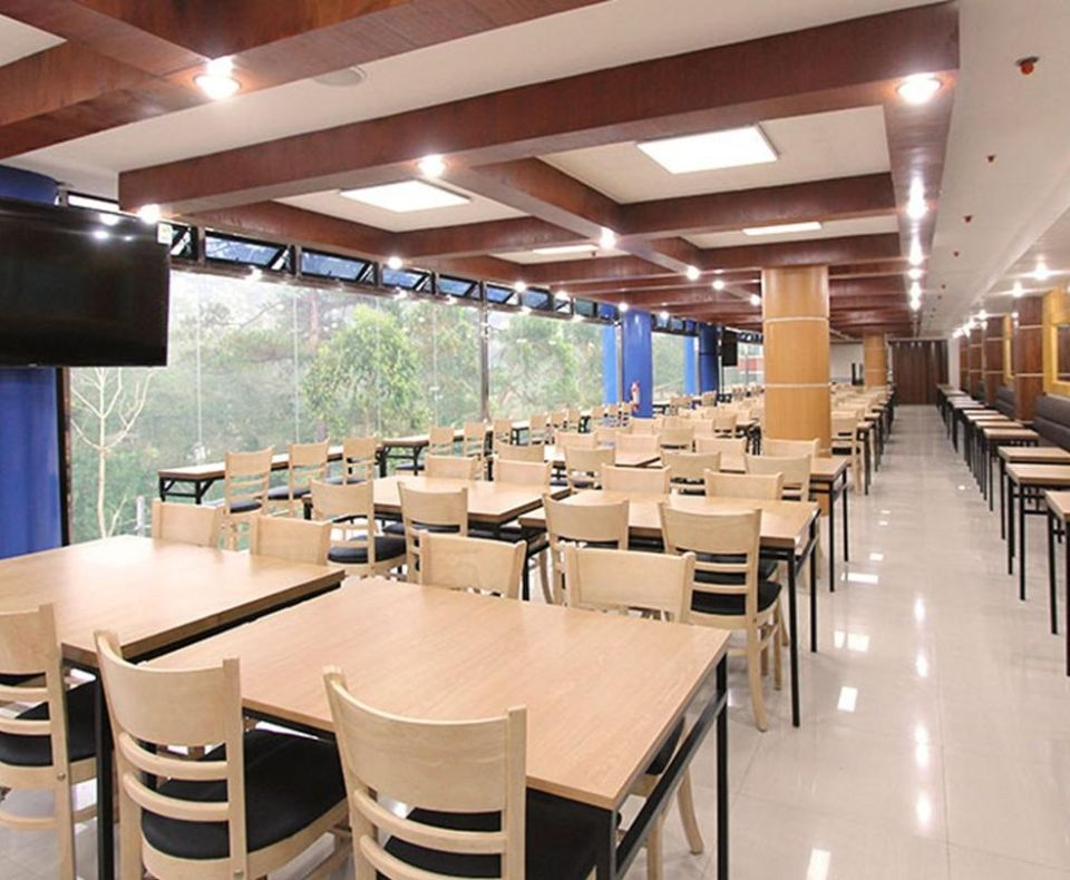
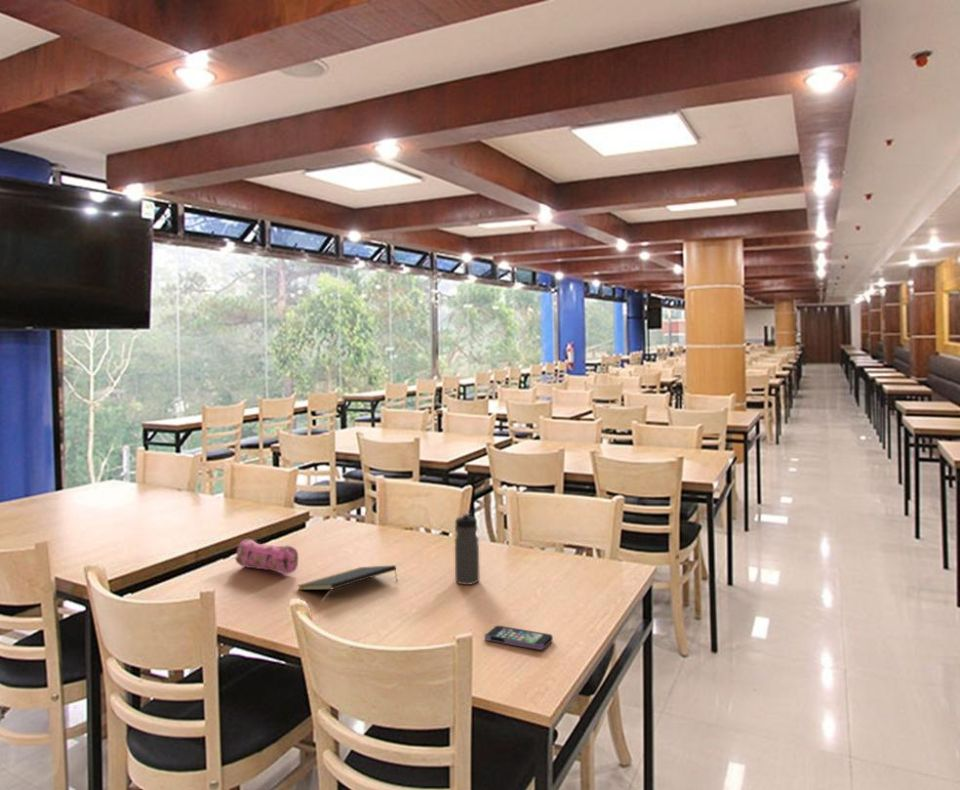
+ water bottle (466, 547)
+ smartphone (518, 637)
+ notepad (347, 577)
+ pencil case (267, 556)
